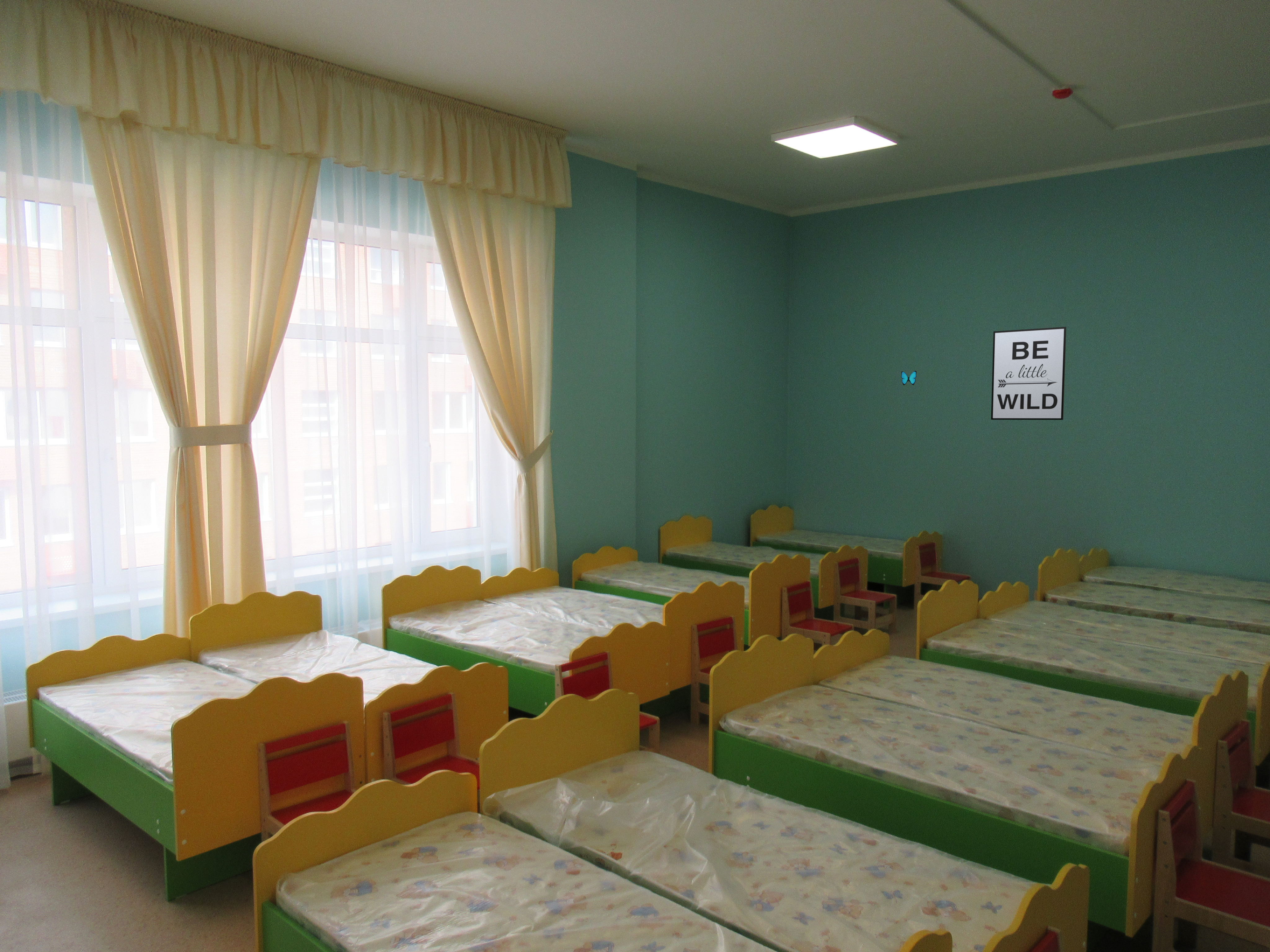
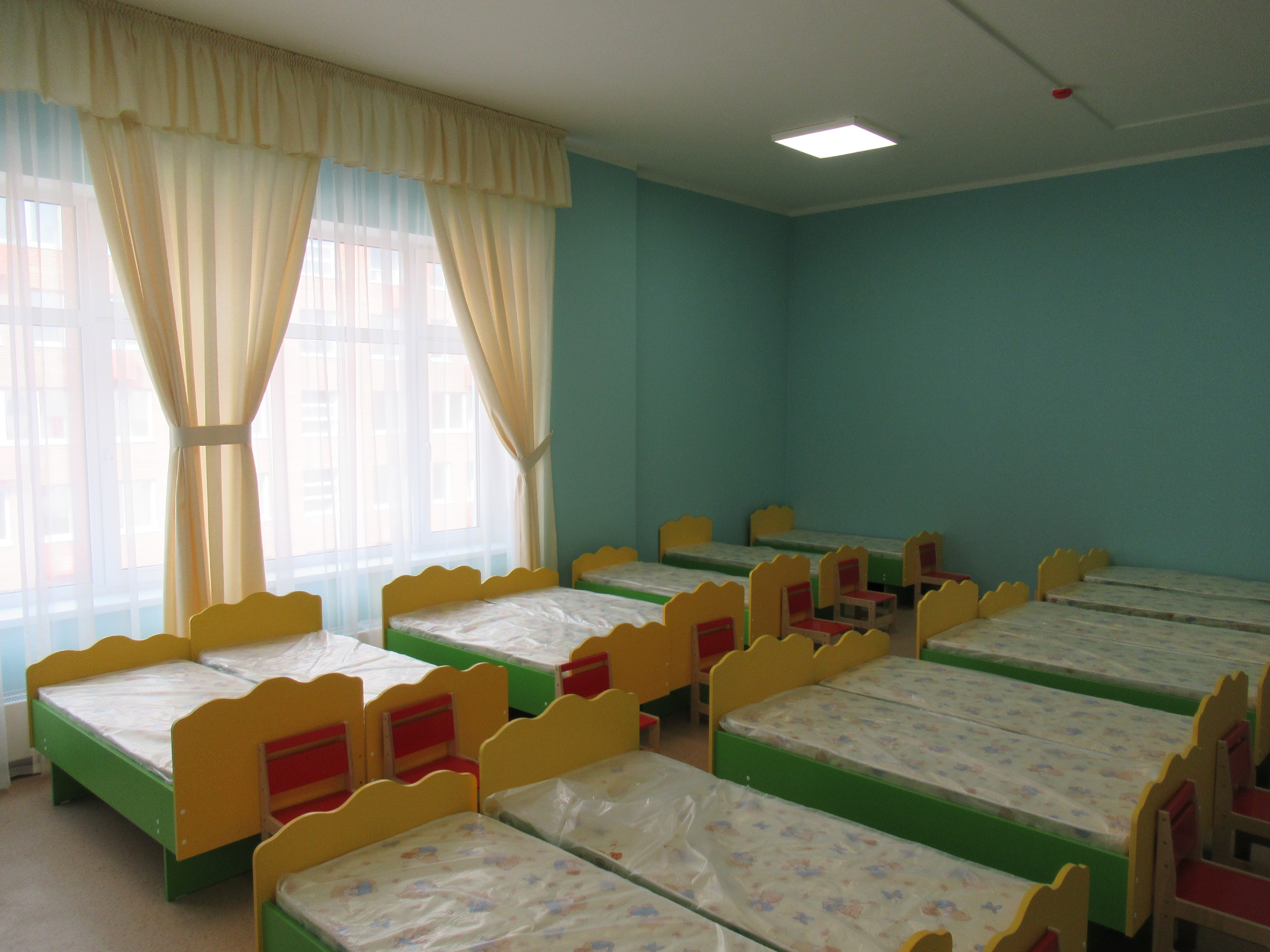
- wall art (1028, 374)
- decorative butterfly (908, 378)
